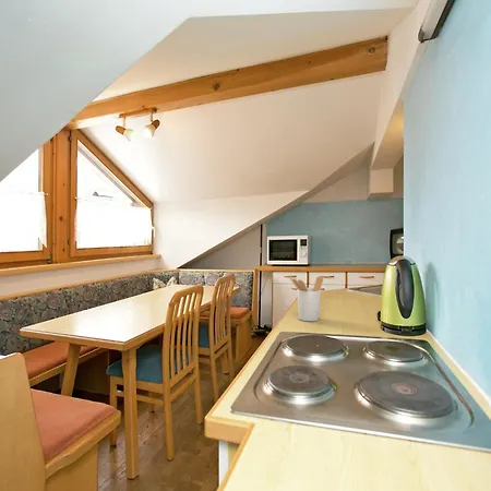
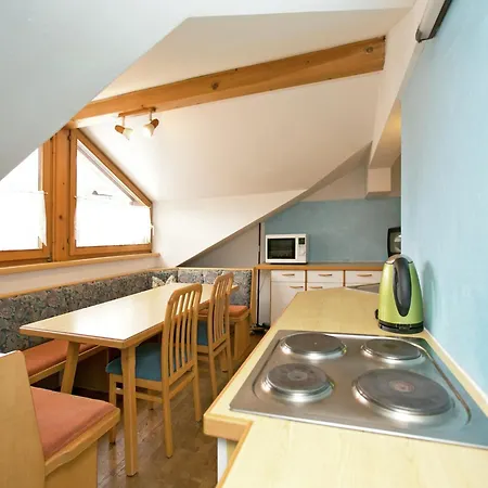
- utensil holder (304, 297)
